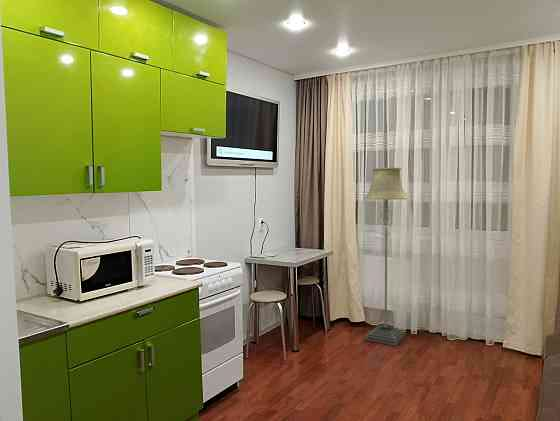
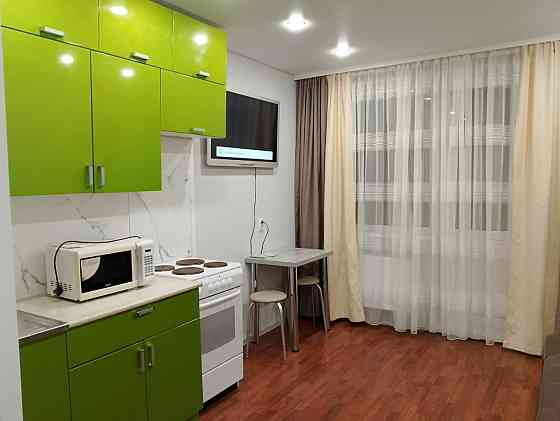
- floor lamp (386, 254)
